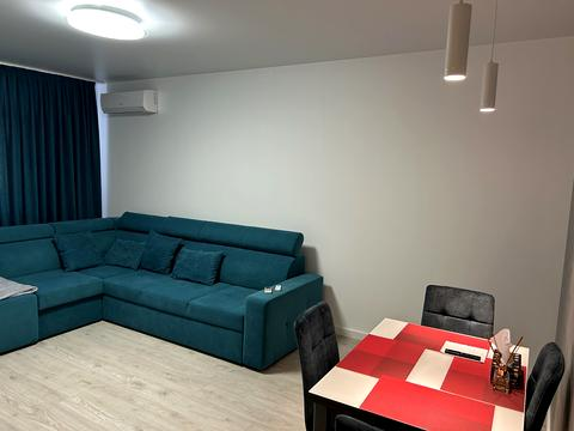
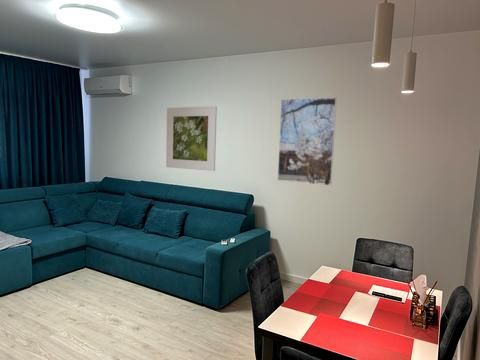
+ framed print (305, 141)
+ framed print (190, 138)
